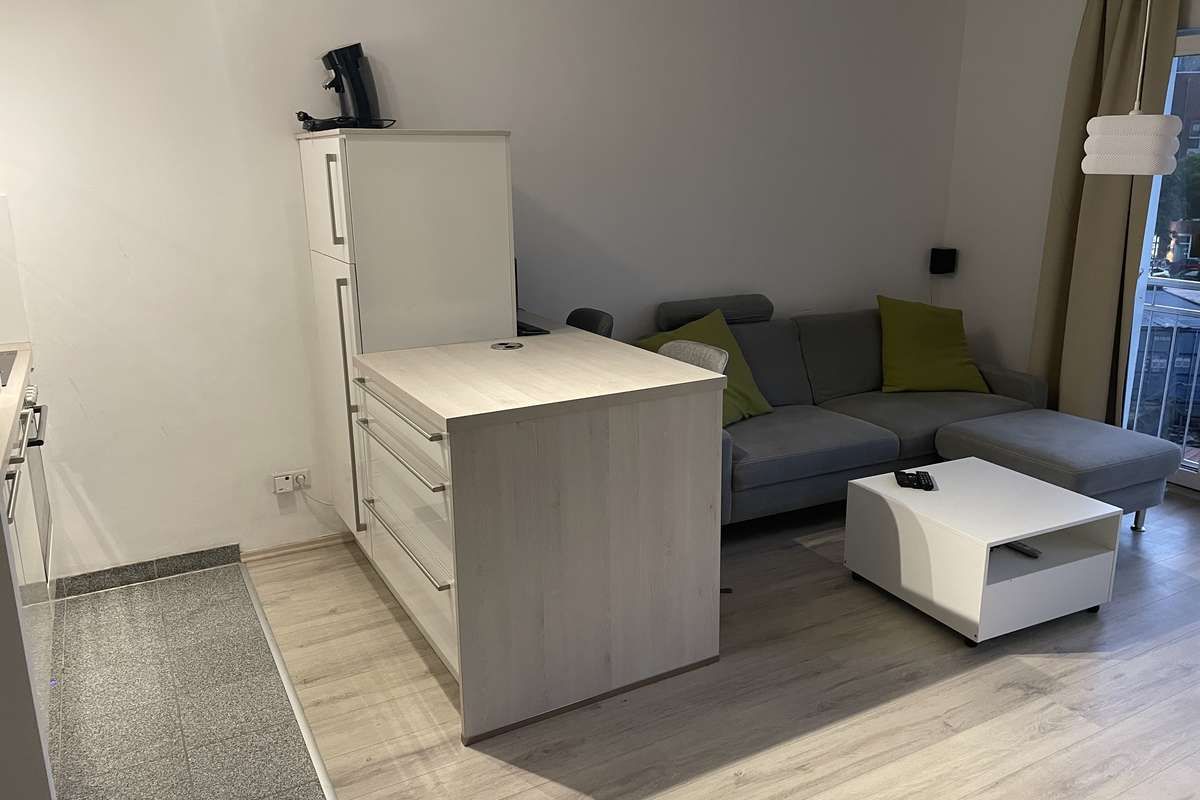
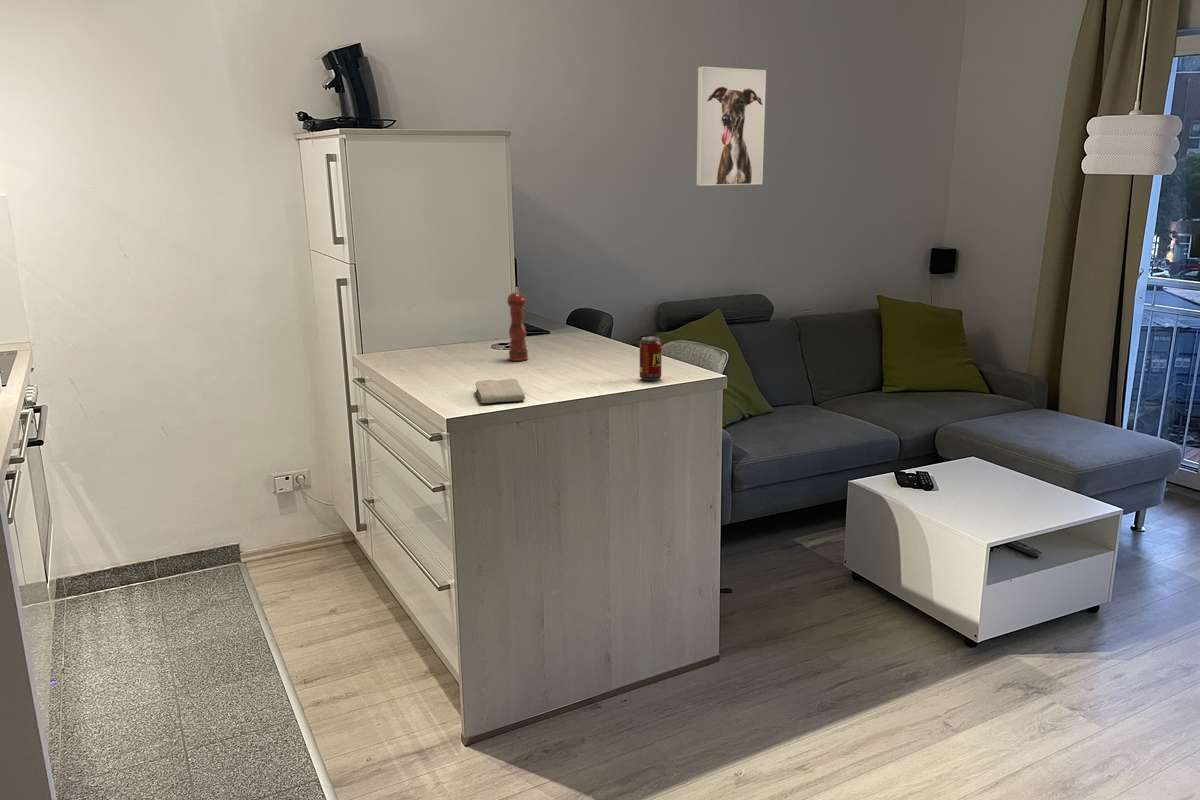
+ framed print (731, 127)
+ beverage can (650, 358)
+ washcloth (499, 390)
+ pepper mill (517, 323)
